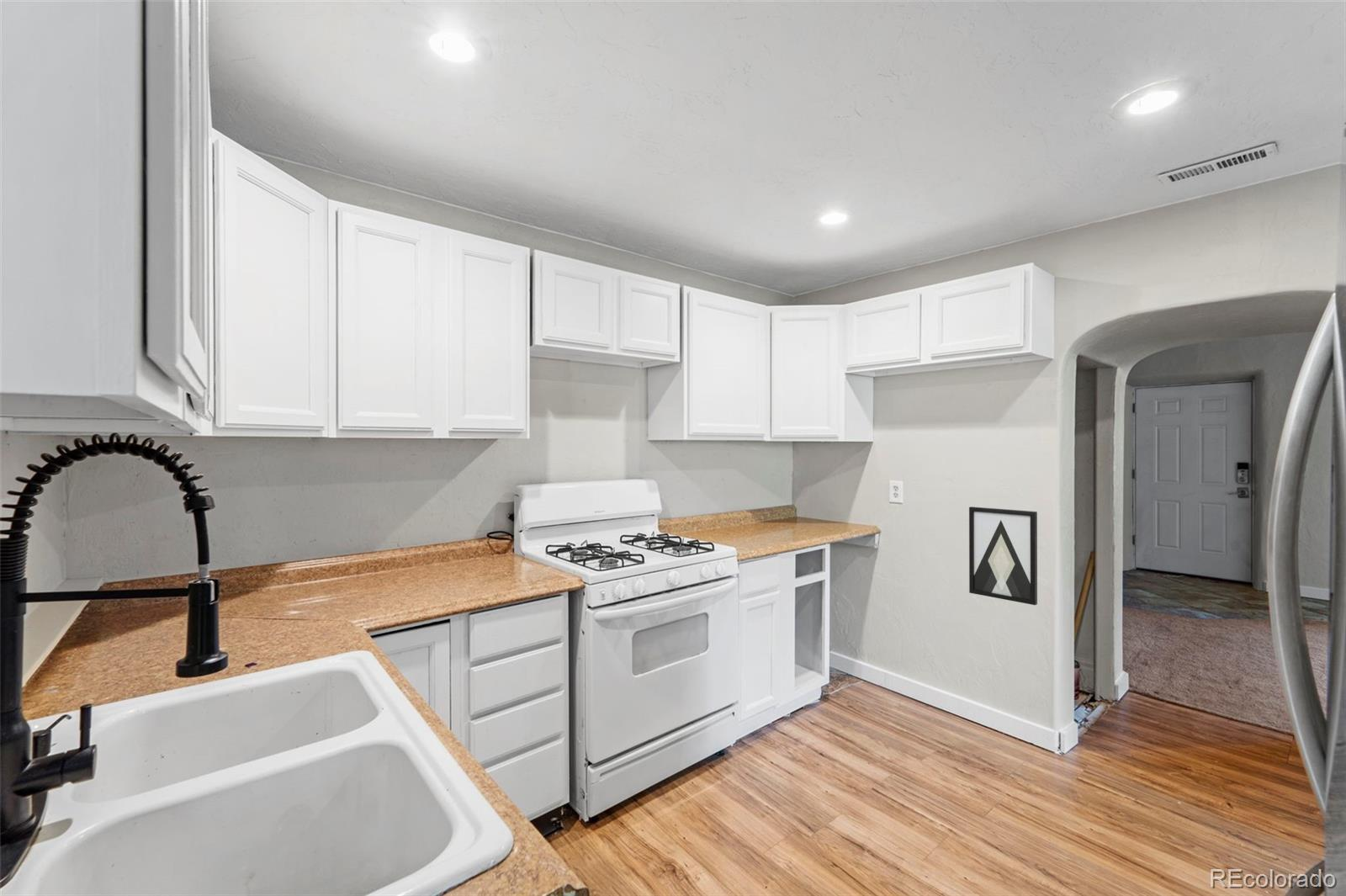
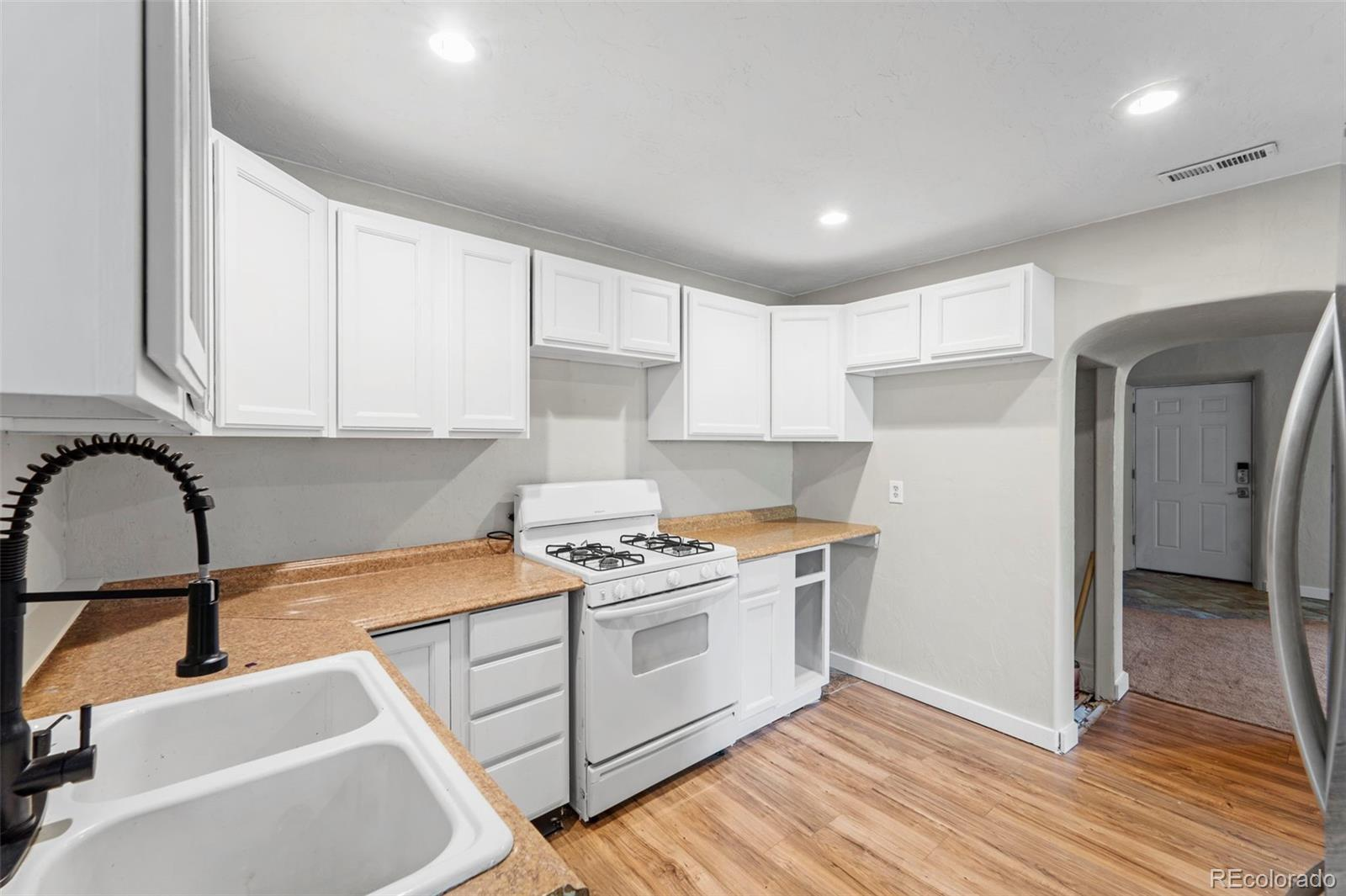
- wall art (1001, 554)
